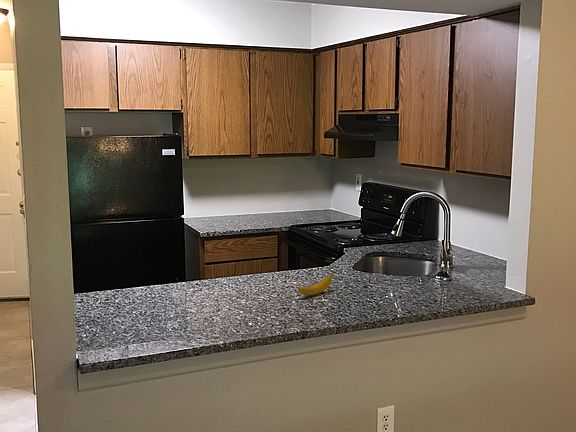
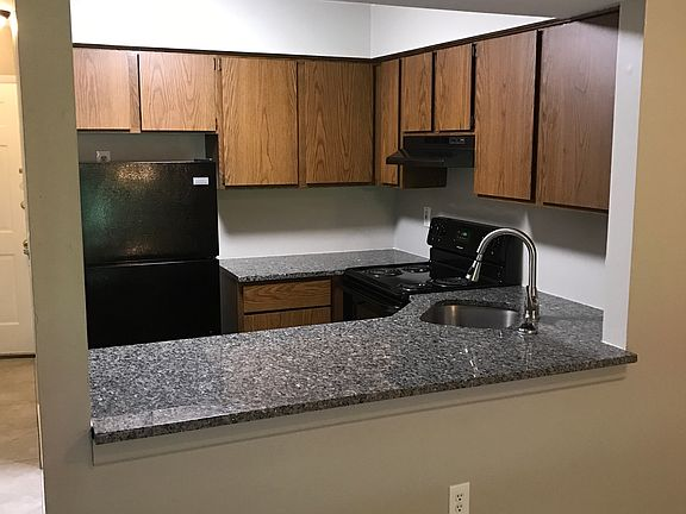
- banana (316, 285)
